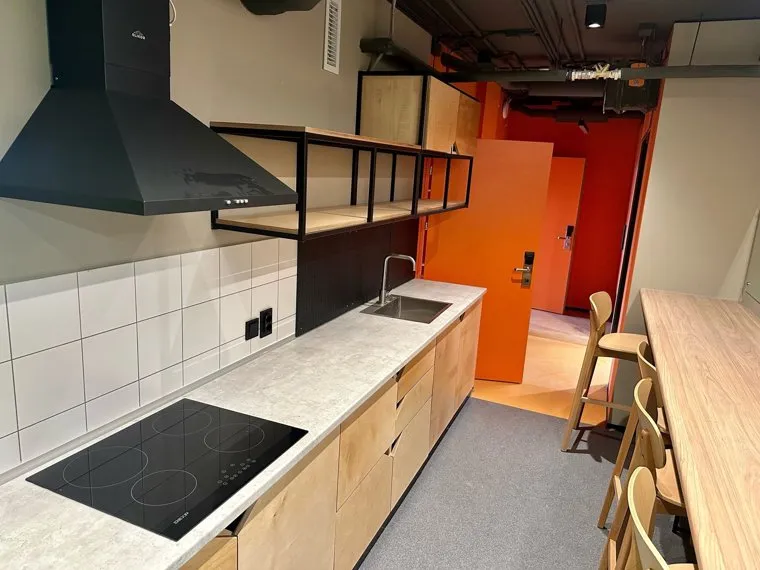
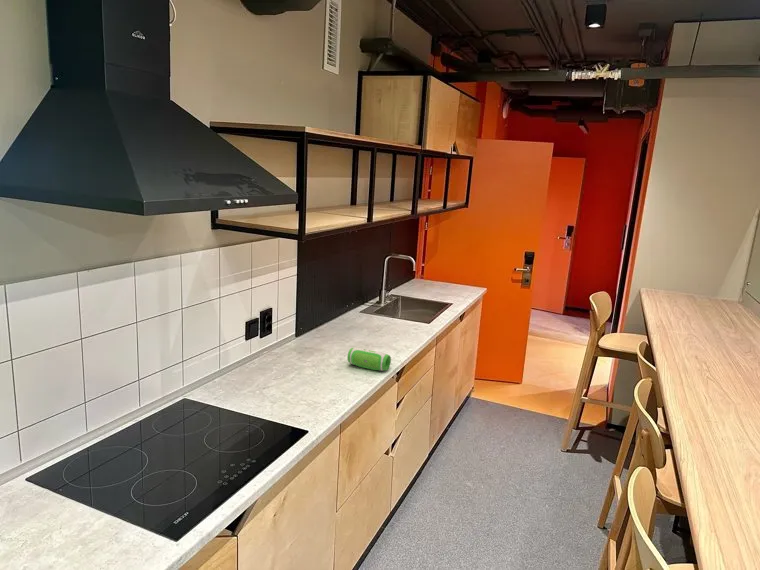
+ speaker (369, 359)
